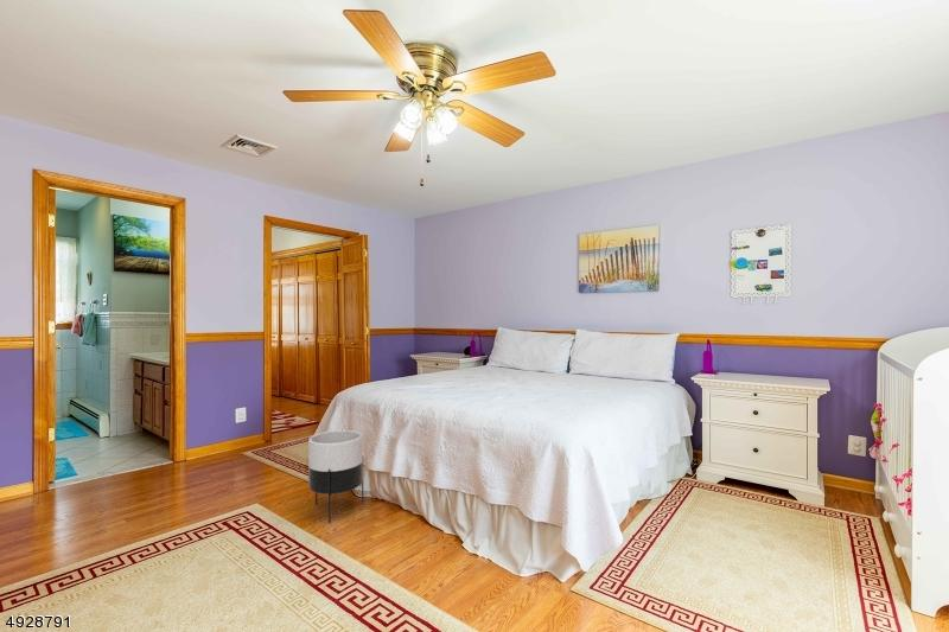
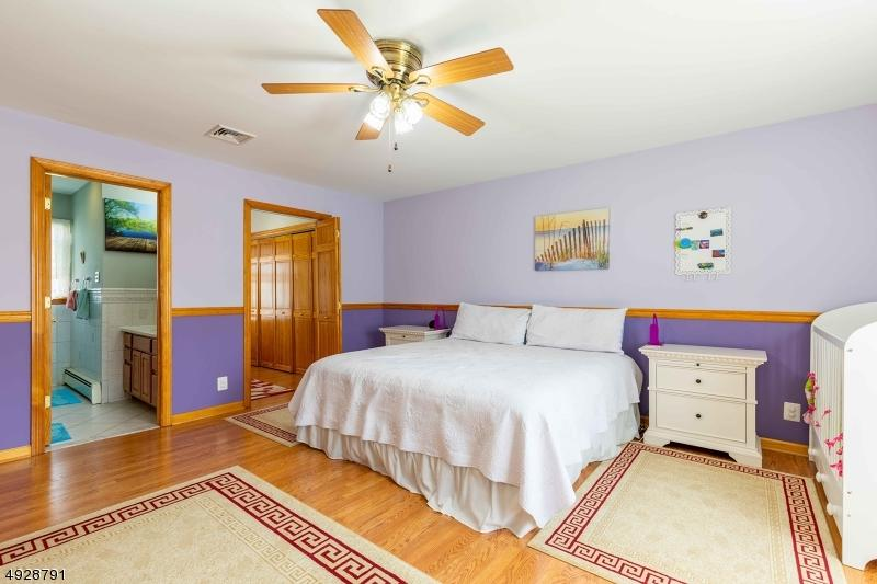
- planter (336, 472)
